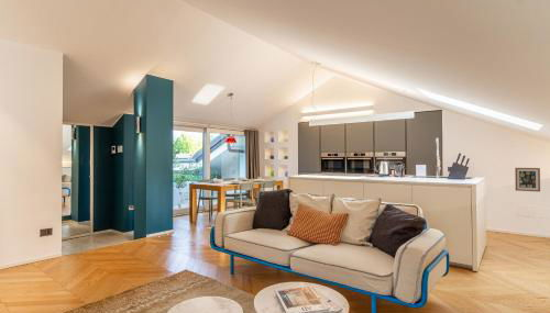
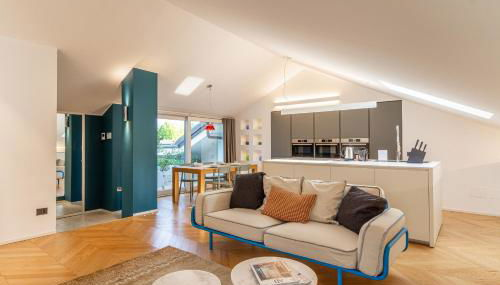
- wall art (527, 179)
